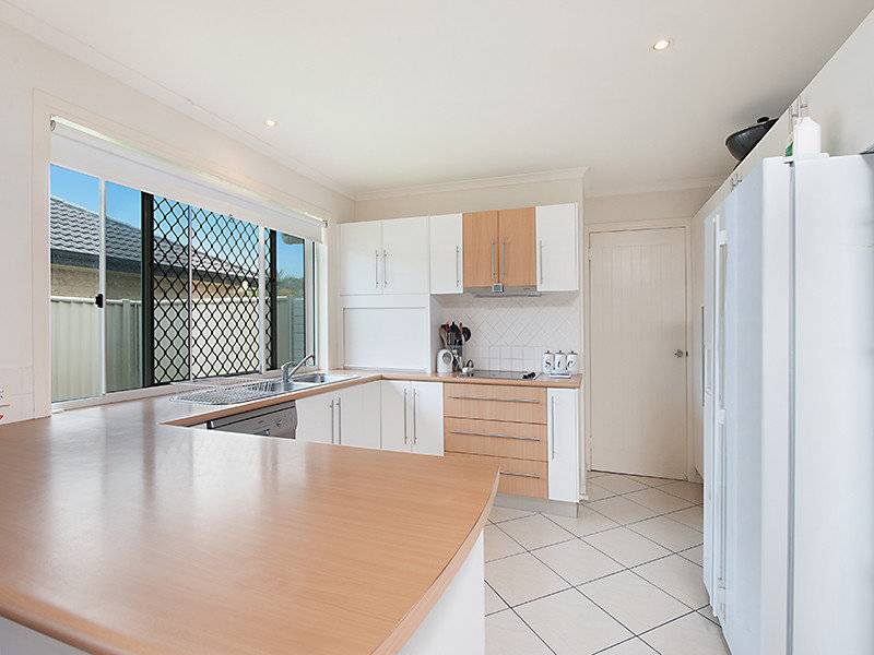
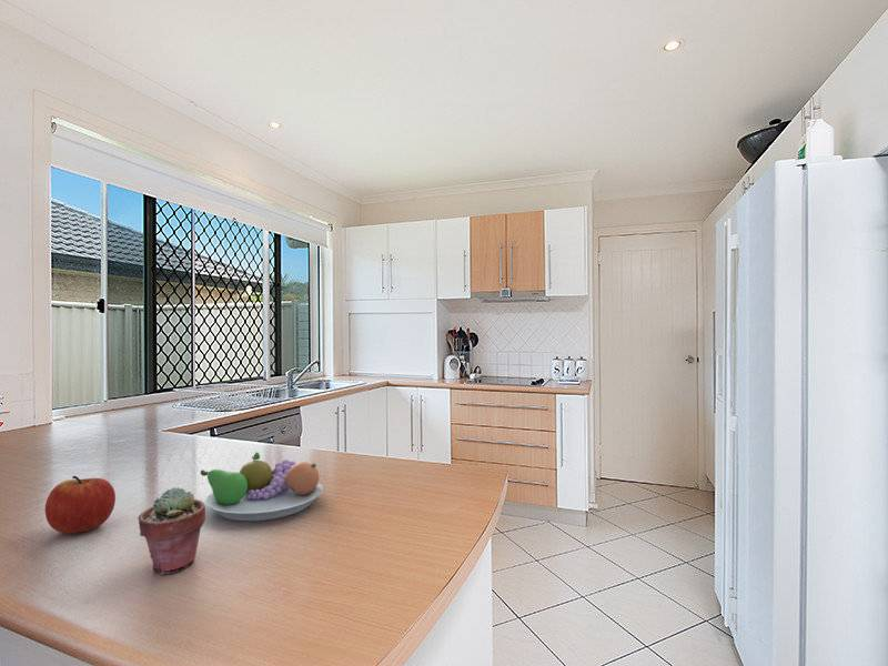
+ fruit bowl (262, 482)
+ potted succulent (173, 525)
+ apple (81, 501)
